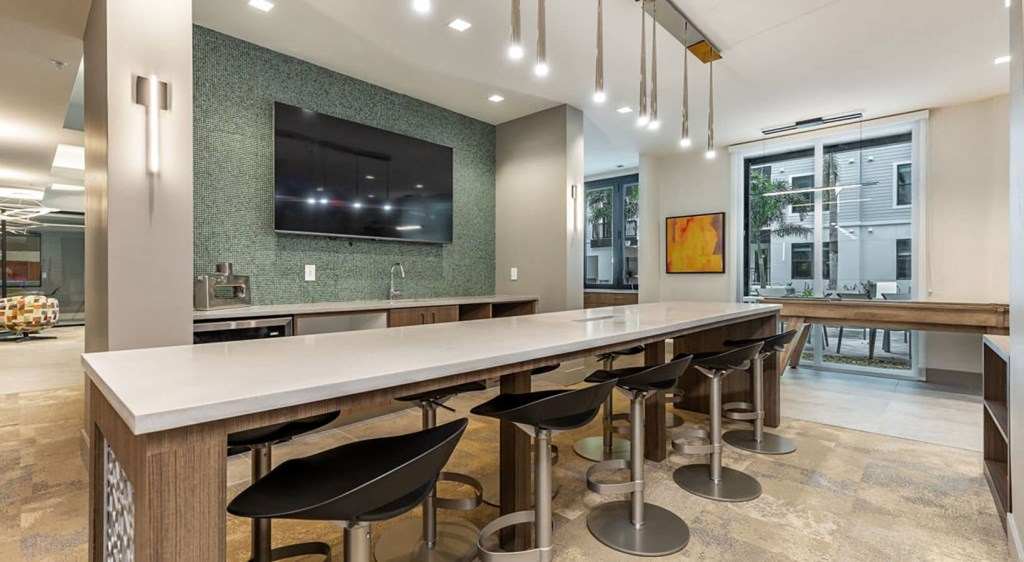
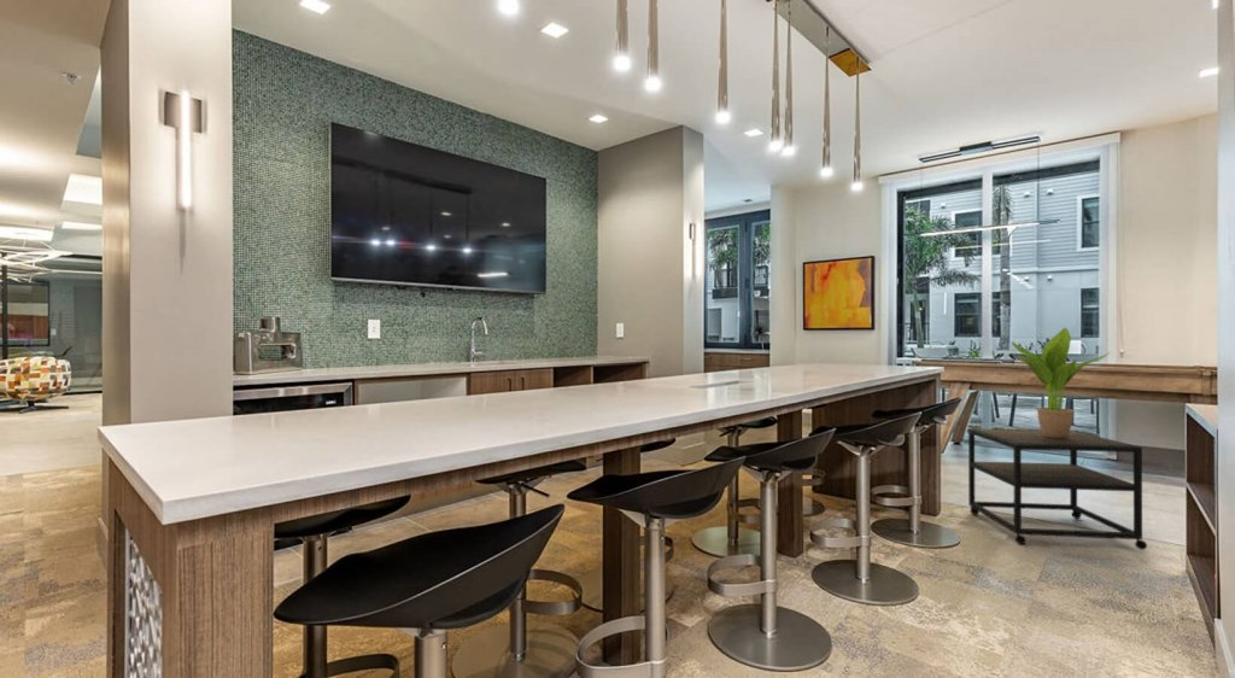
+ side table (1049, 483)
+ potted plant (1044, 381)
